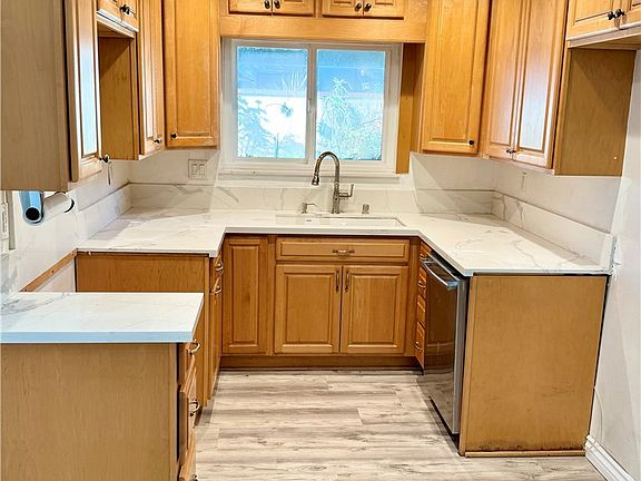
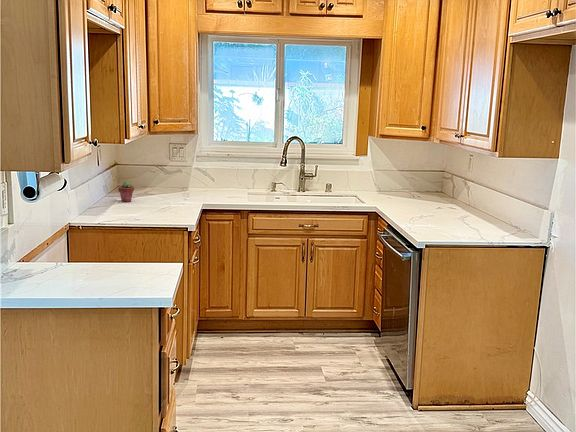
+ potted succulent (126, 191)
